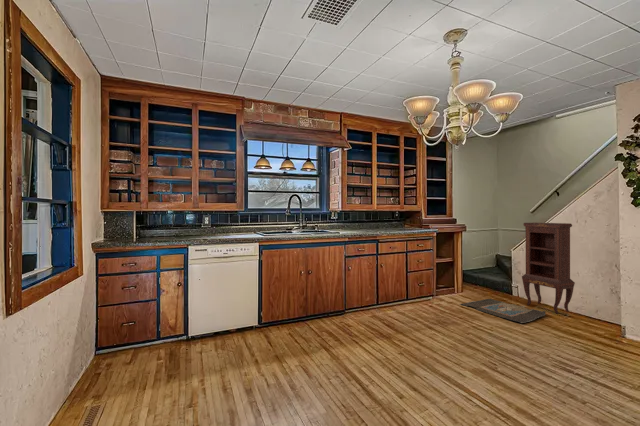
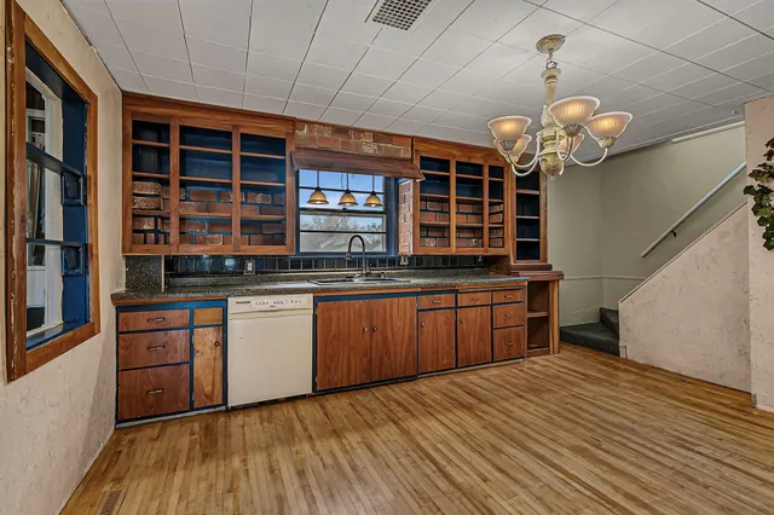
- cabinet (547, 265)
- rug (503, 308)
